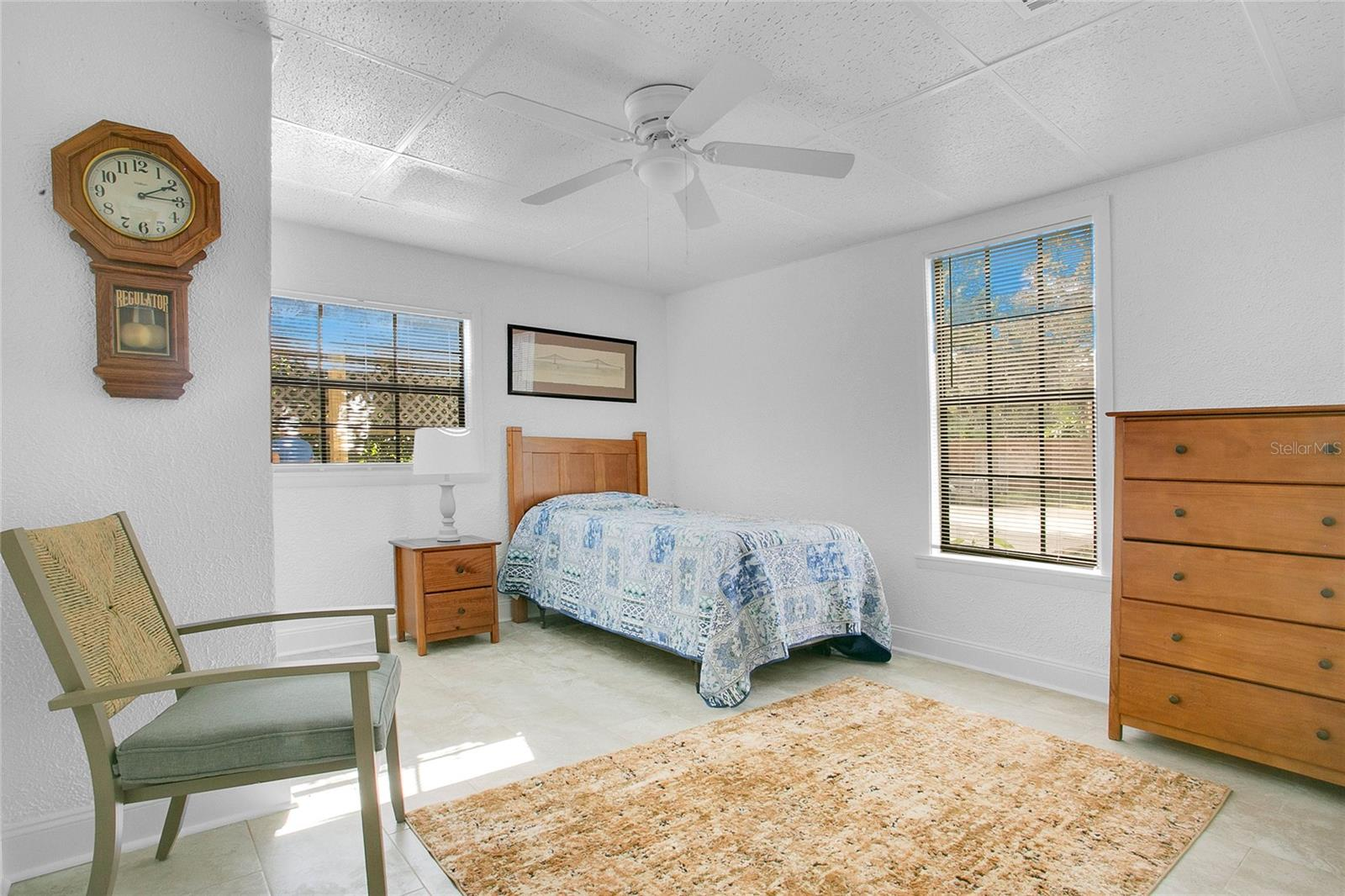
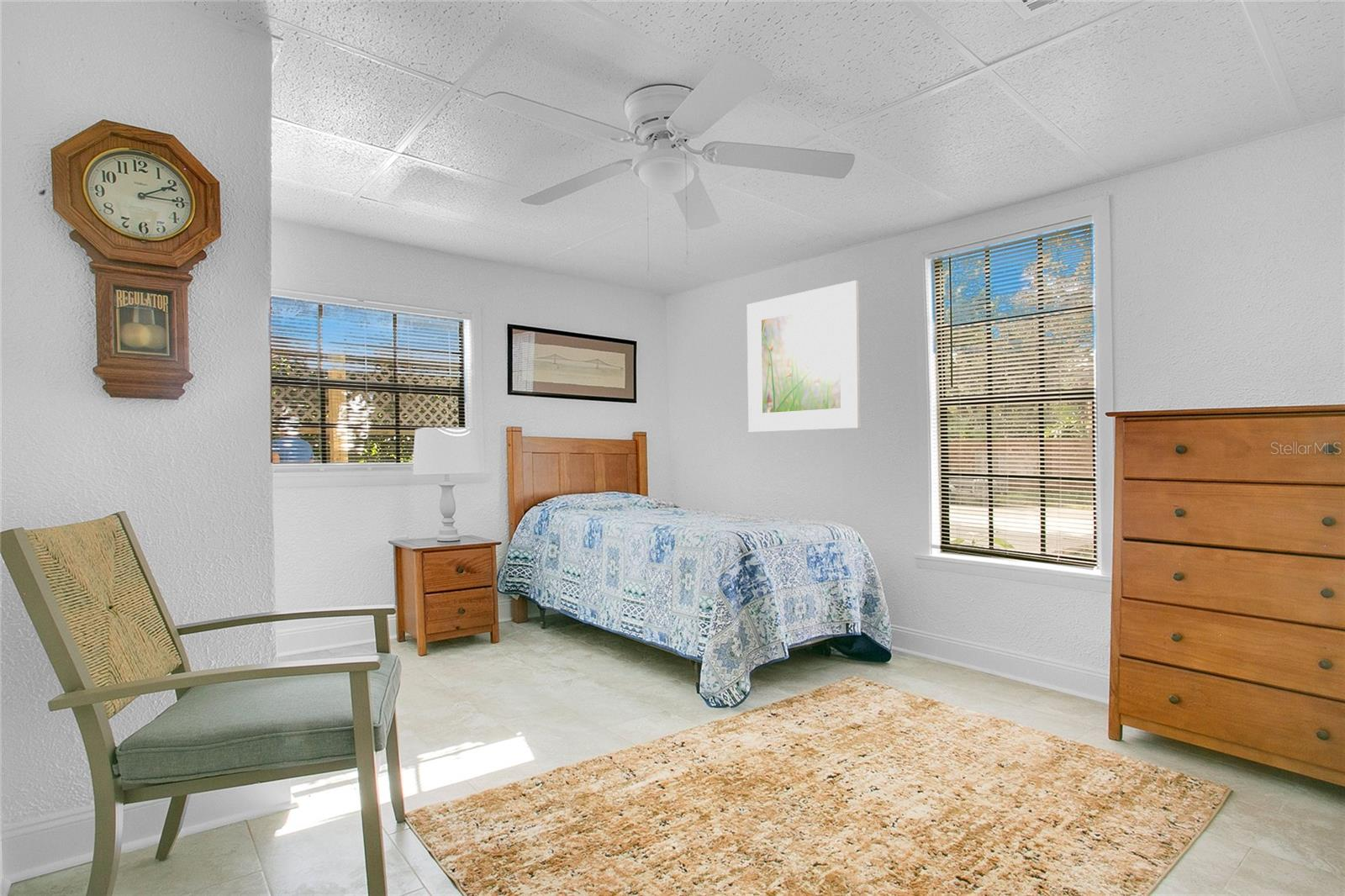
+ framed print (799, 361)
